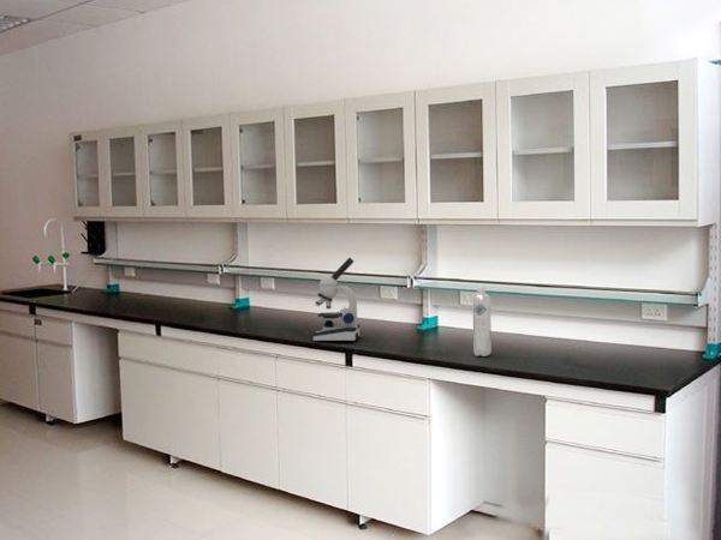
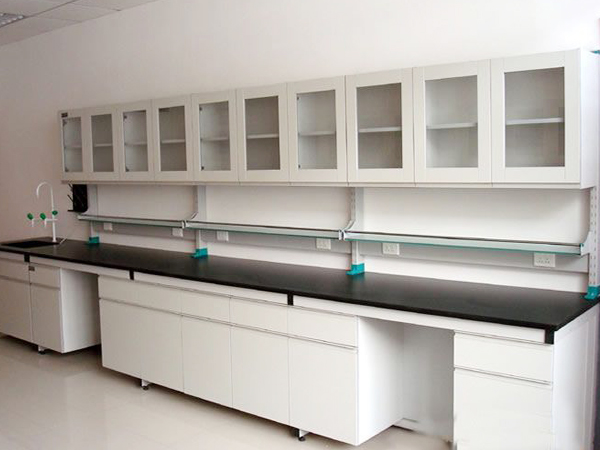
- beverage bottle (482, 320)
- microscope (333, 296)
